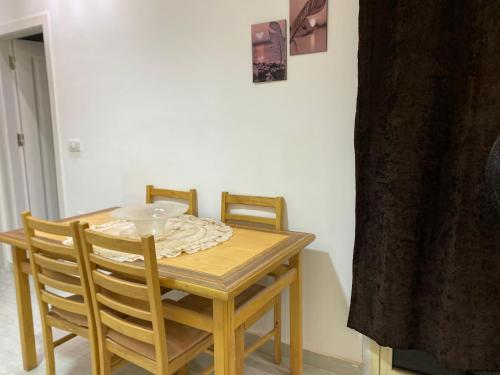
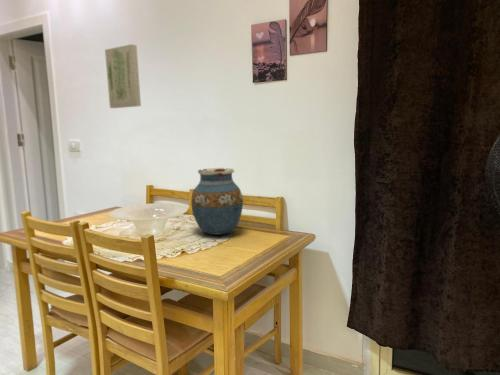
+ vase (217, 201)
+ wall art (122, 77)
